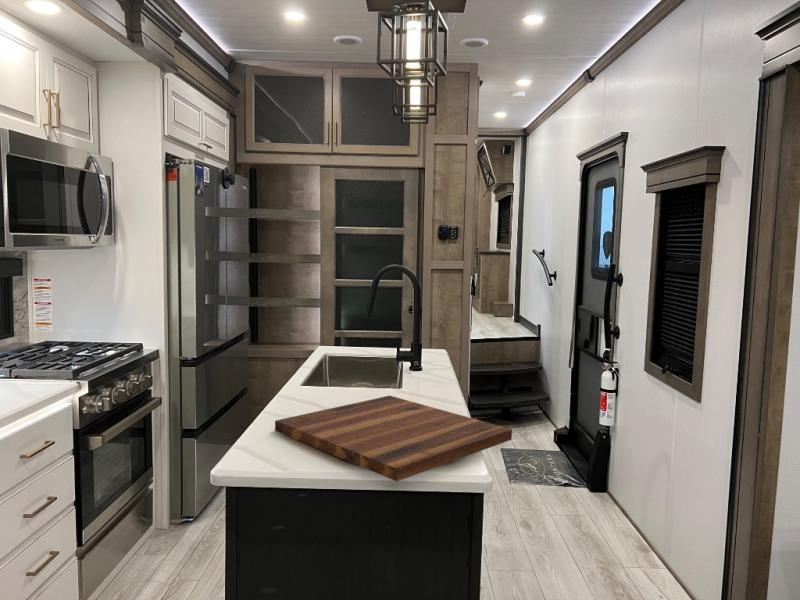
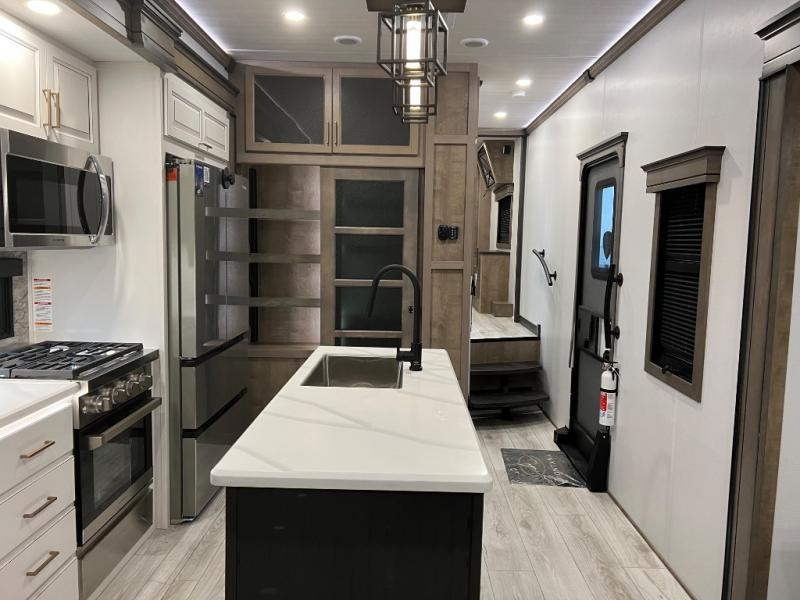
- cutting board (392, 430)
